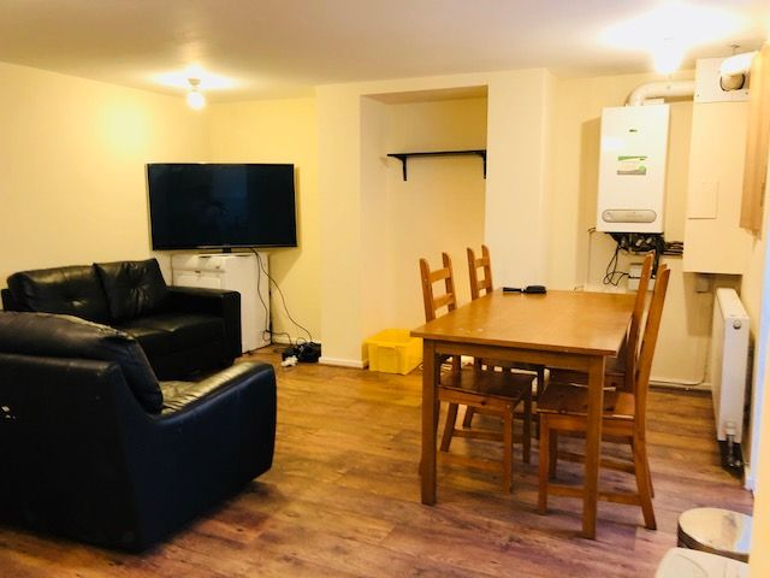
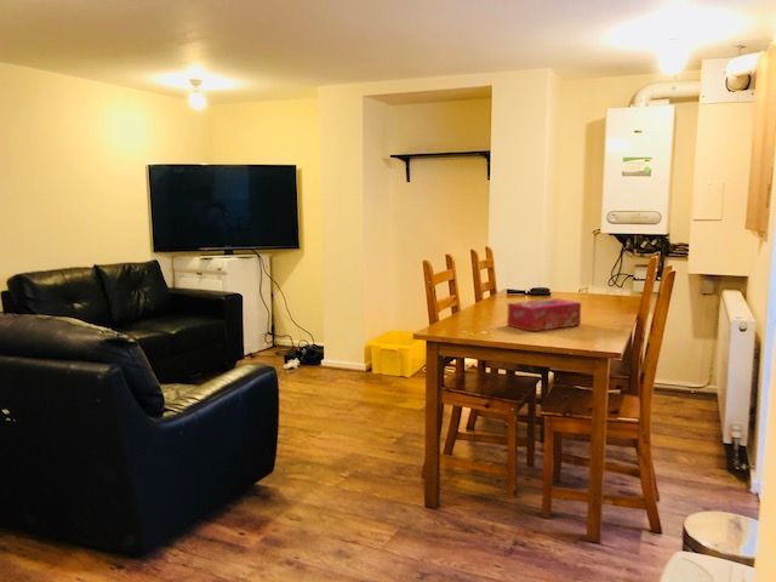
+ tissue box (543, 314)
